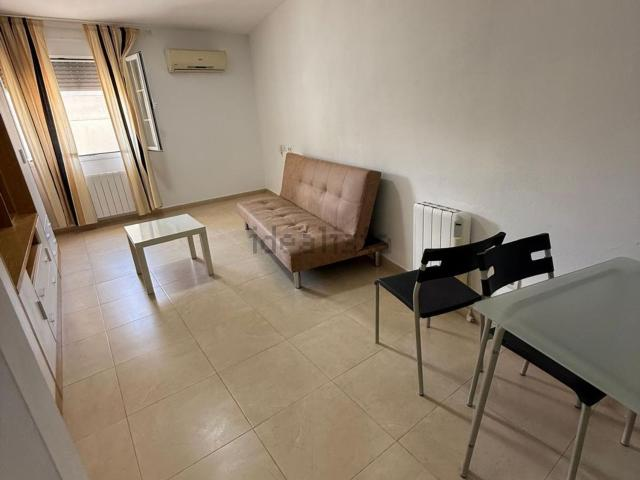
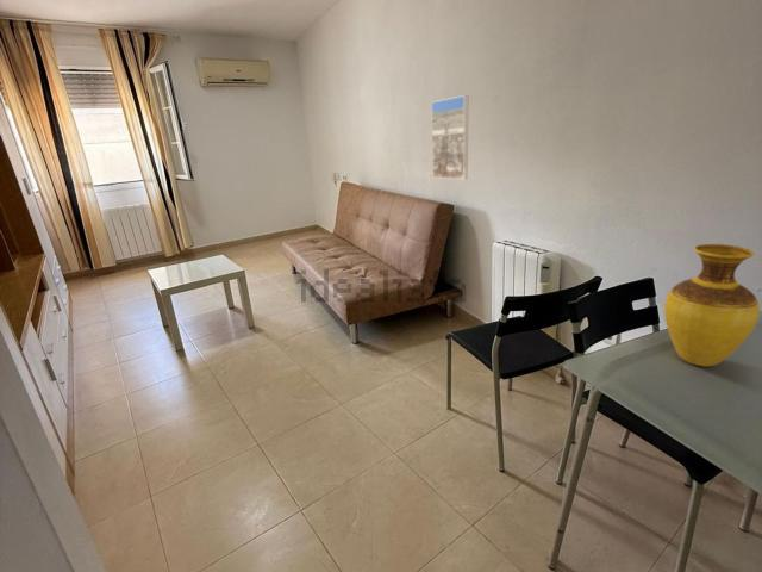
+ vase (708, 307)
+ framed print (449, 139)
